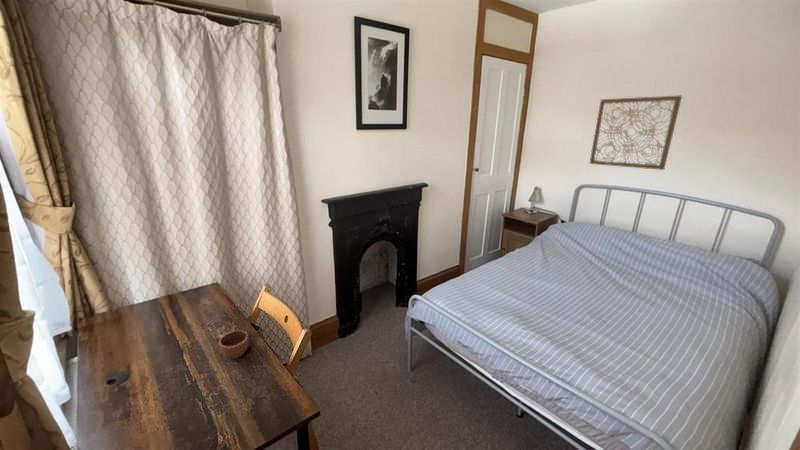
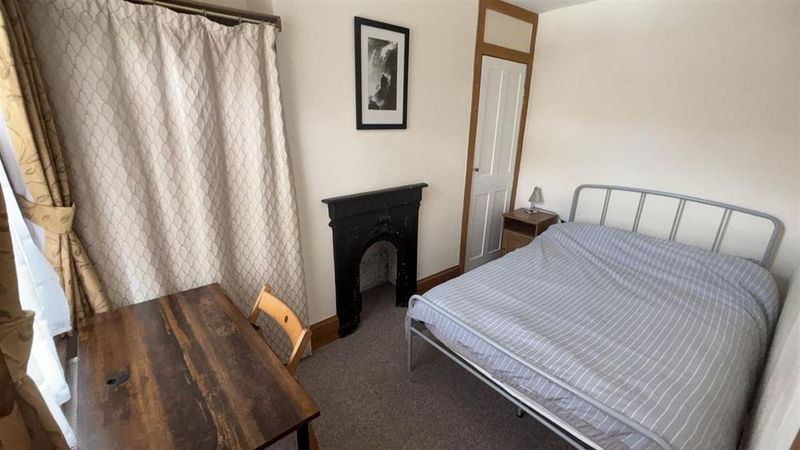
- wall art (631, 135)
- mug (231, 346)
